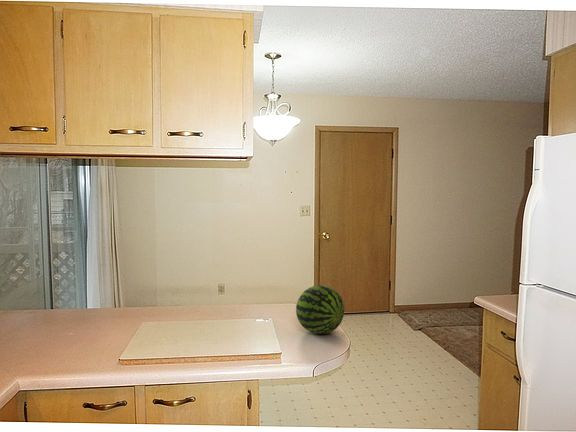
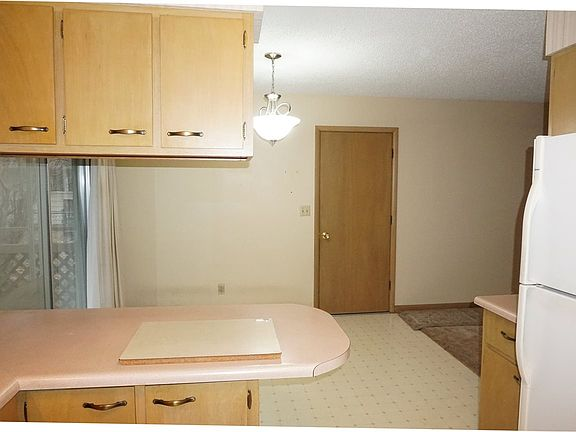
- fruit (319, 309)
